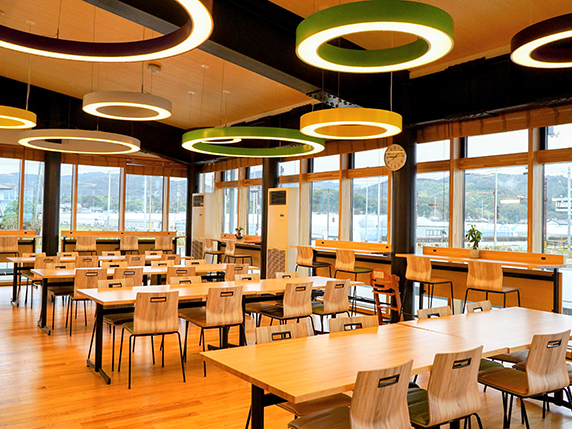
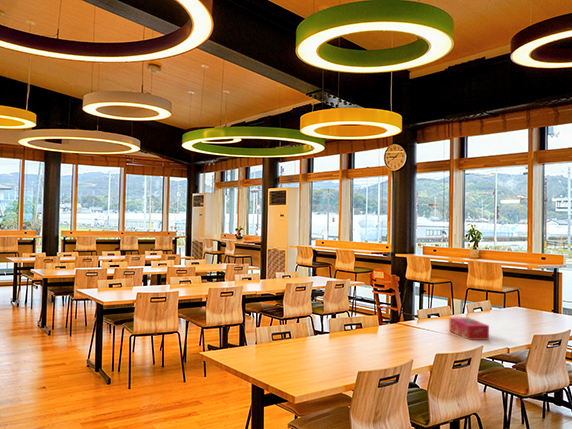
+ tissue box (468, 328)
